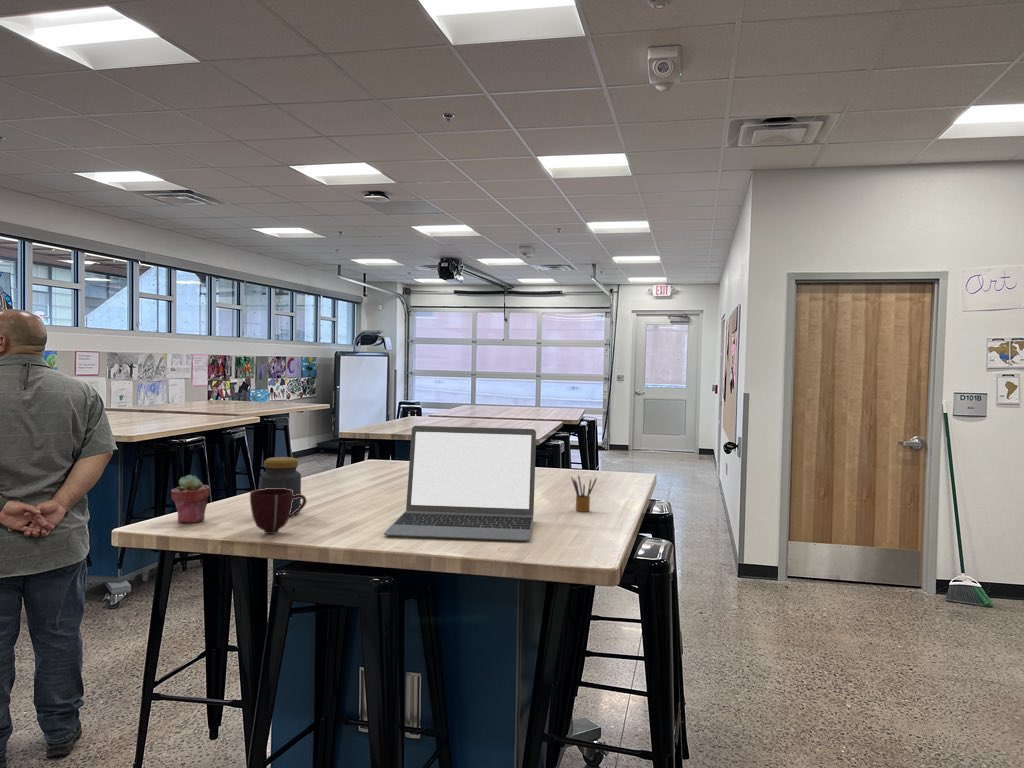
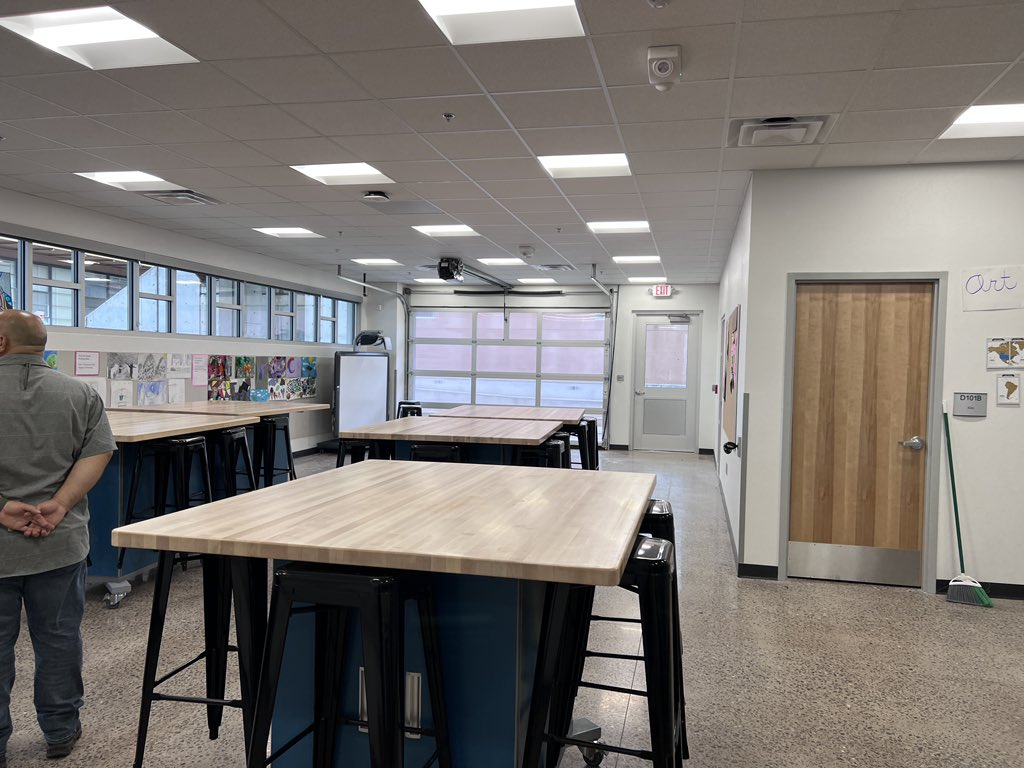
- mug (278, 511)
- jar (280, 486)
- pencil box (583, 493)
- laptop (465, 478)
- potted succulent (190, 497)
